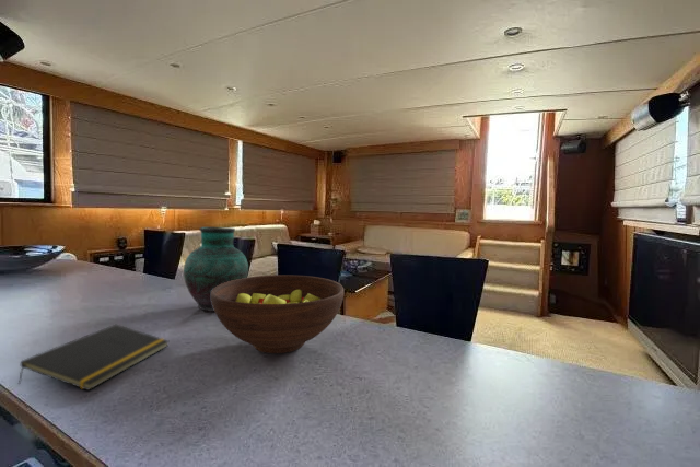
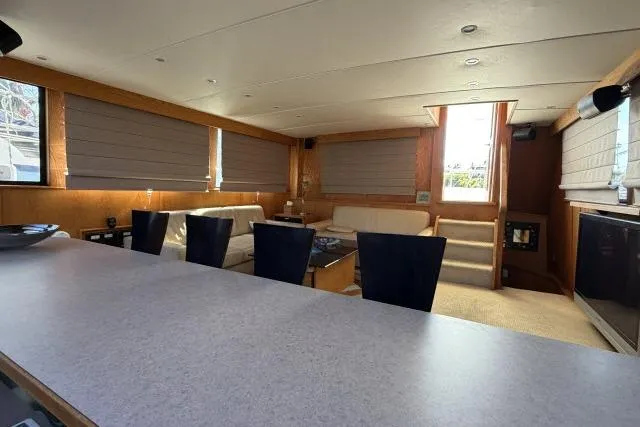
- notepad (104, 352)
- vase (217, 267)
- fruit bowl (279, 316)
